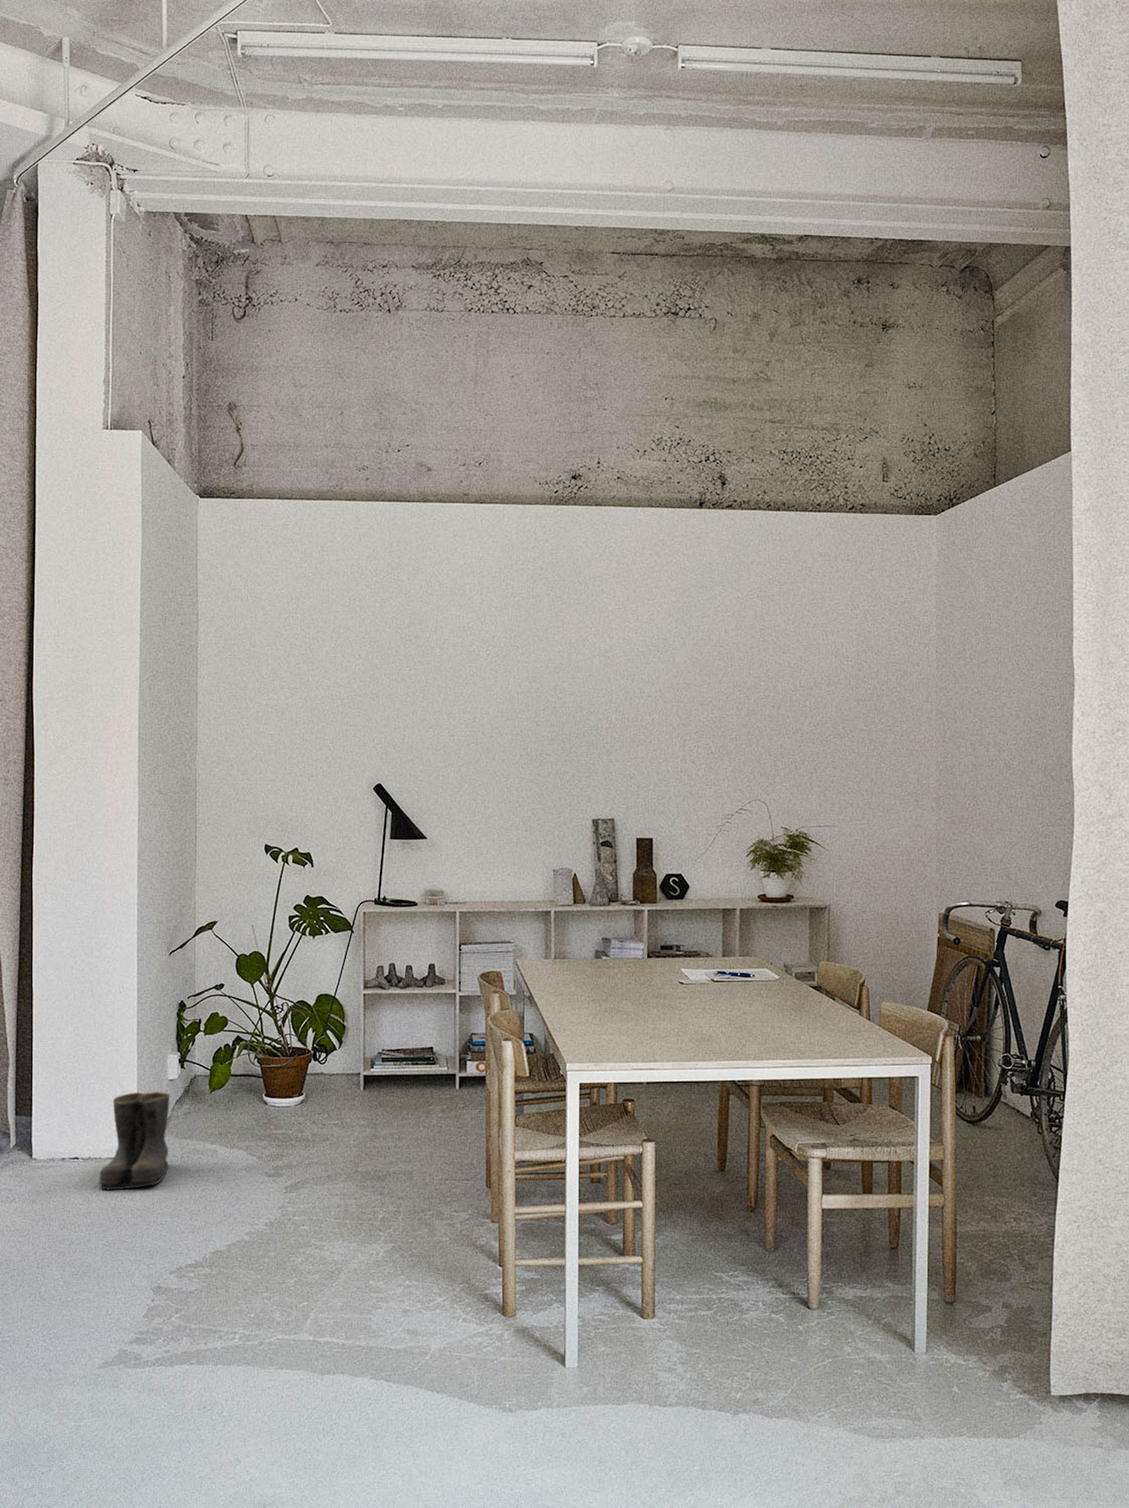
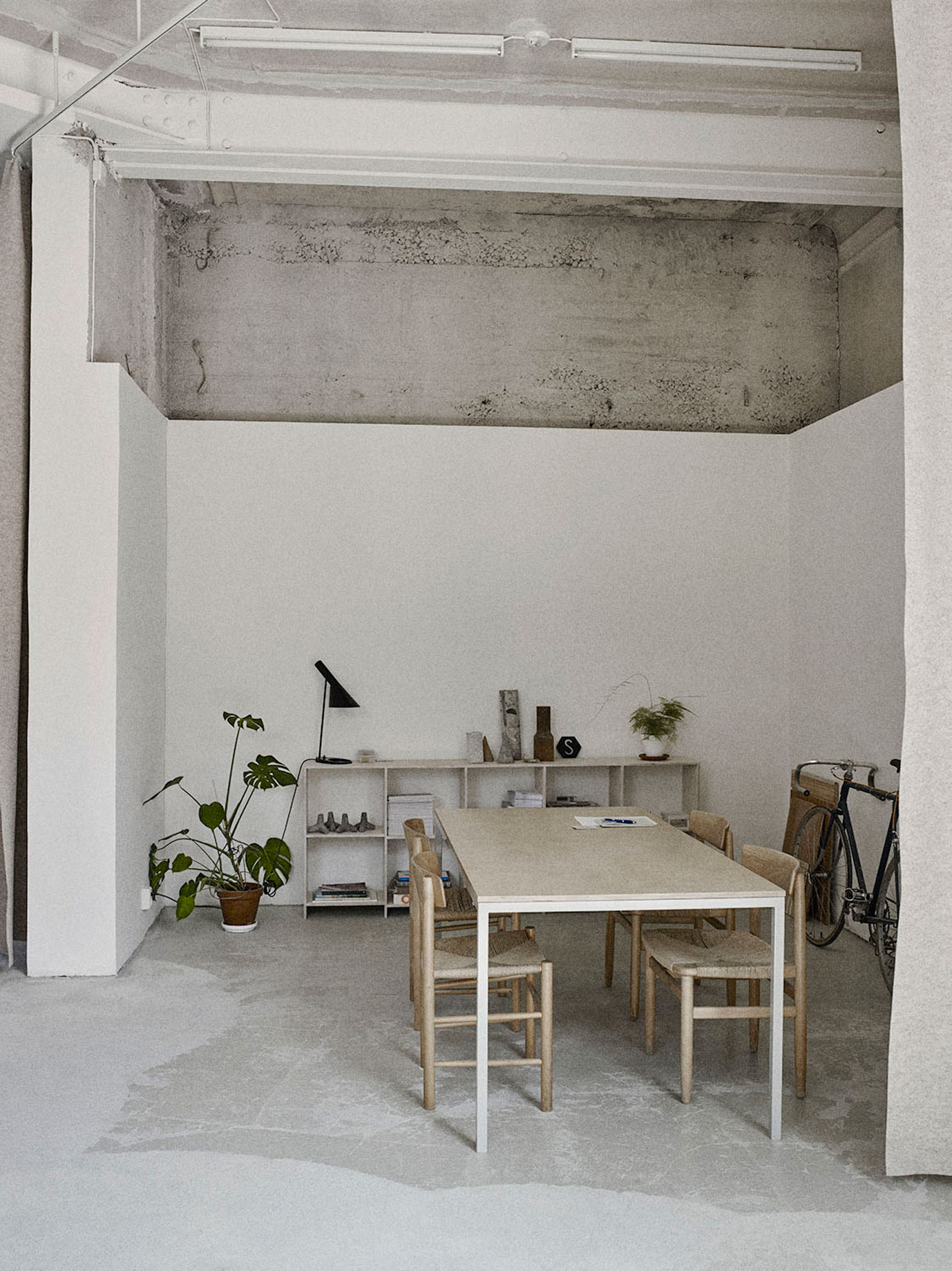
- boots (136, 1138)
